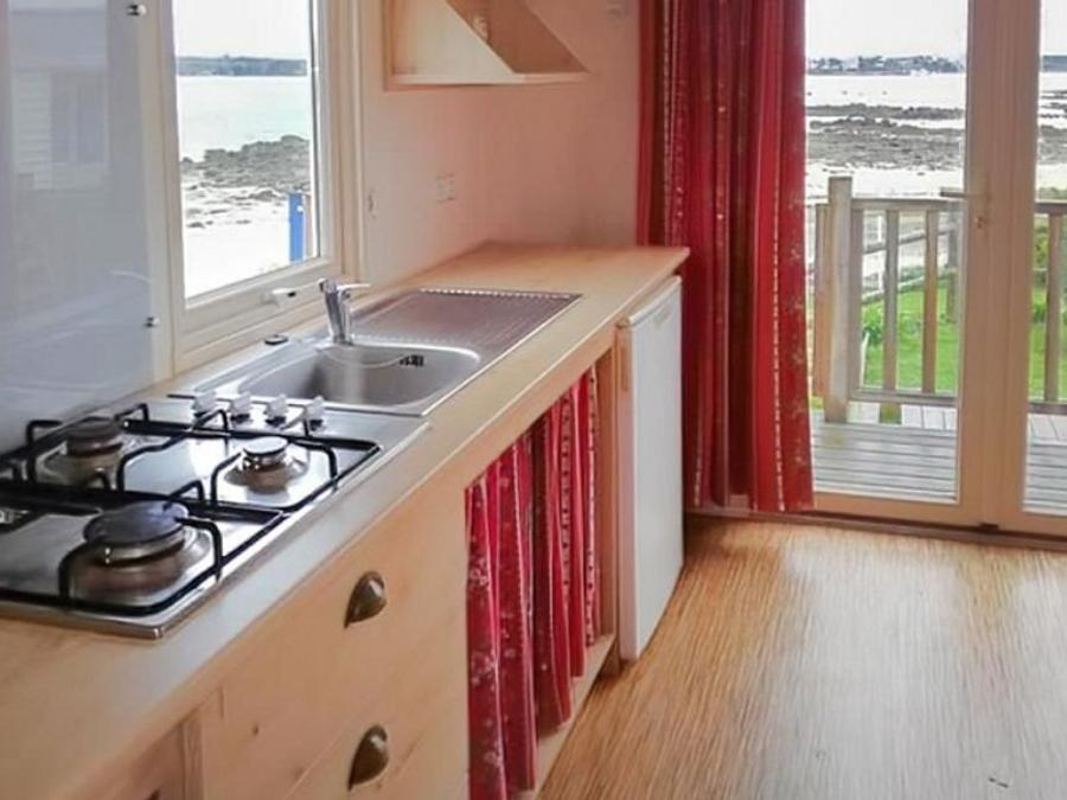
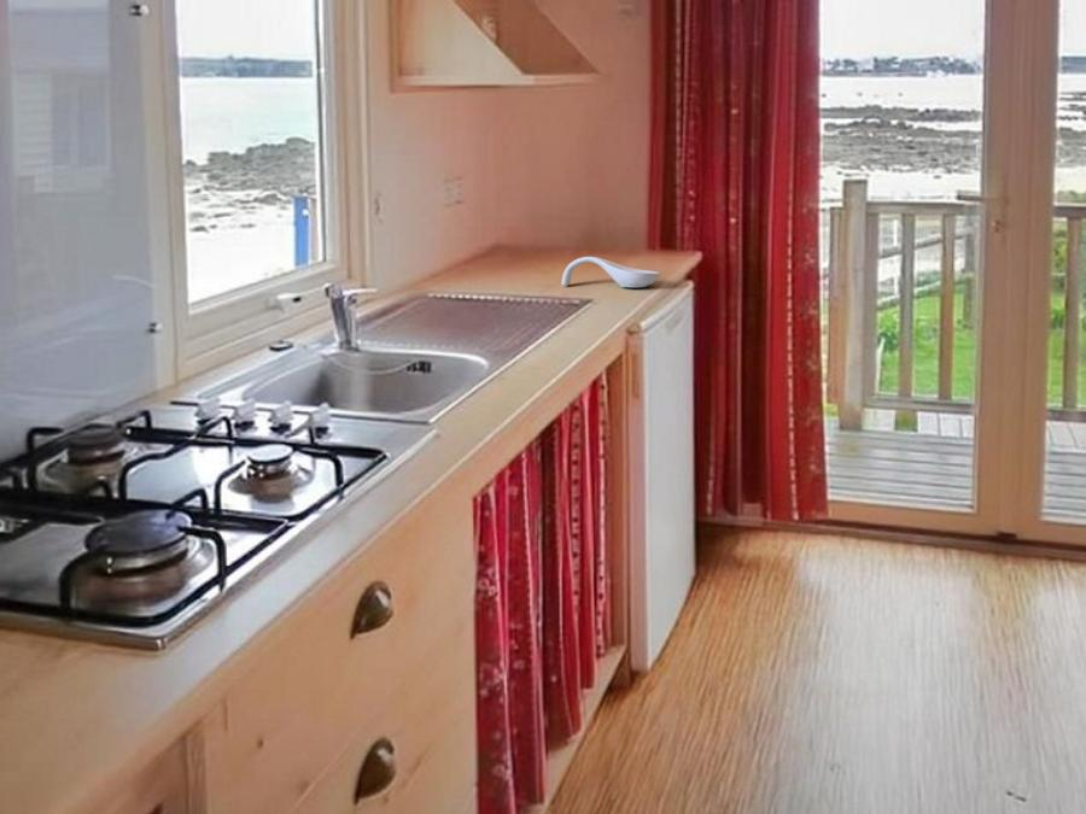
+ spoon rest (611, 271)
